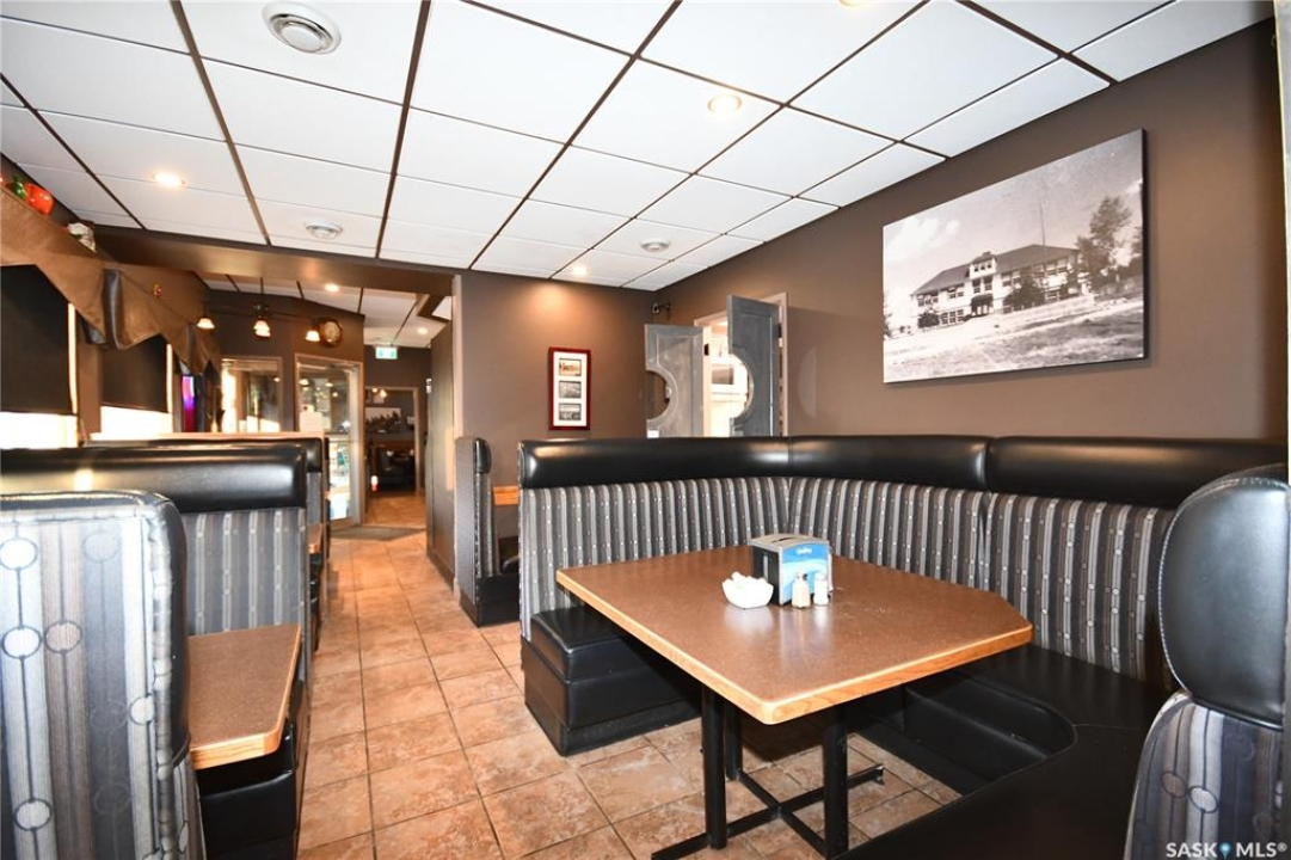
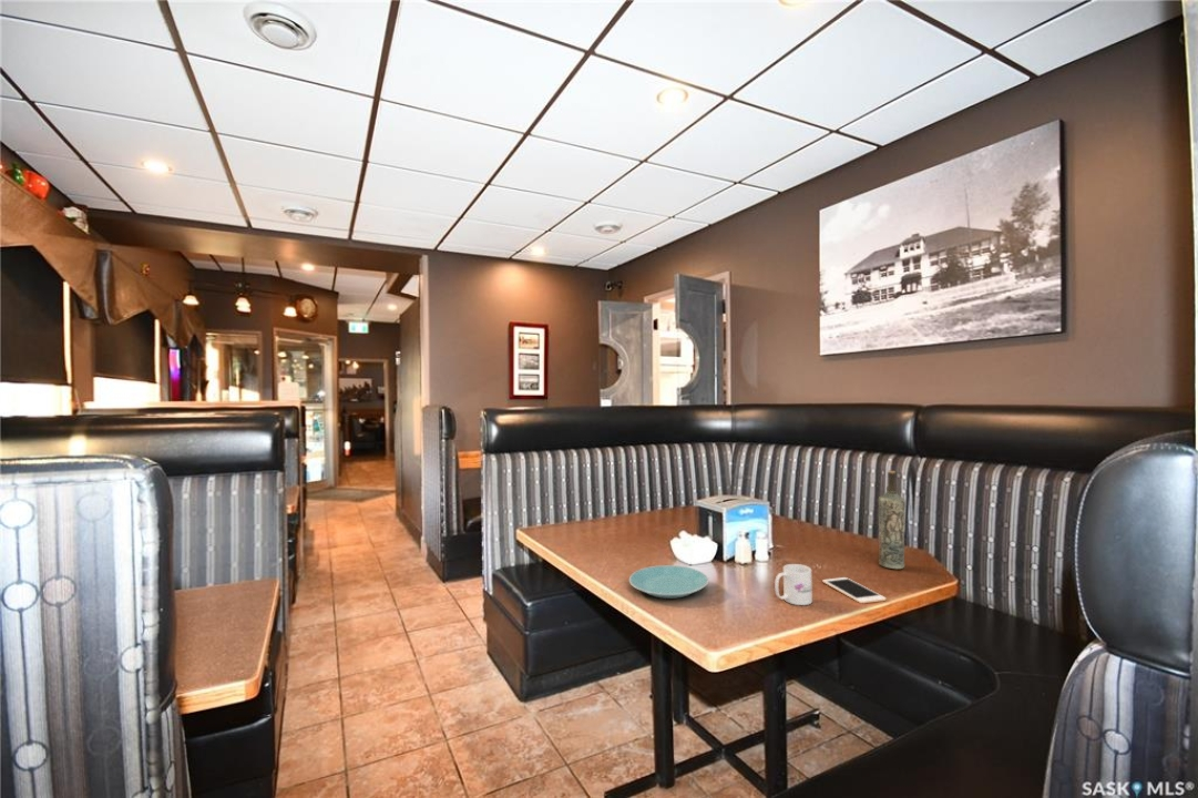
+ bottle (891, 518)
+ mug (792, 584)
+ plate (668, 582)
+ cell phone (852, 590)
